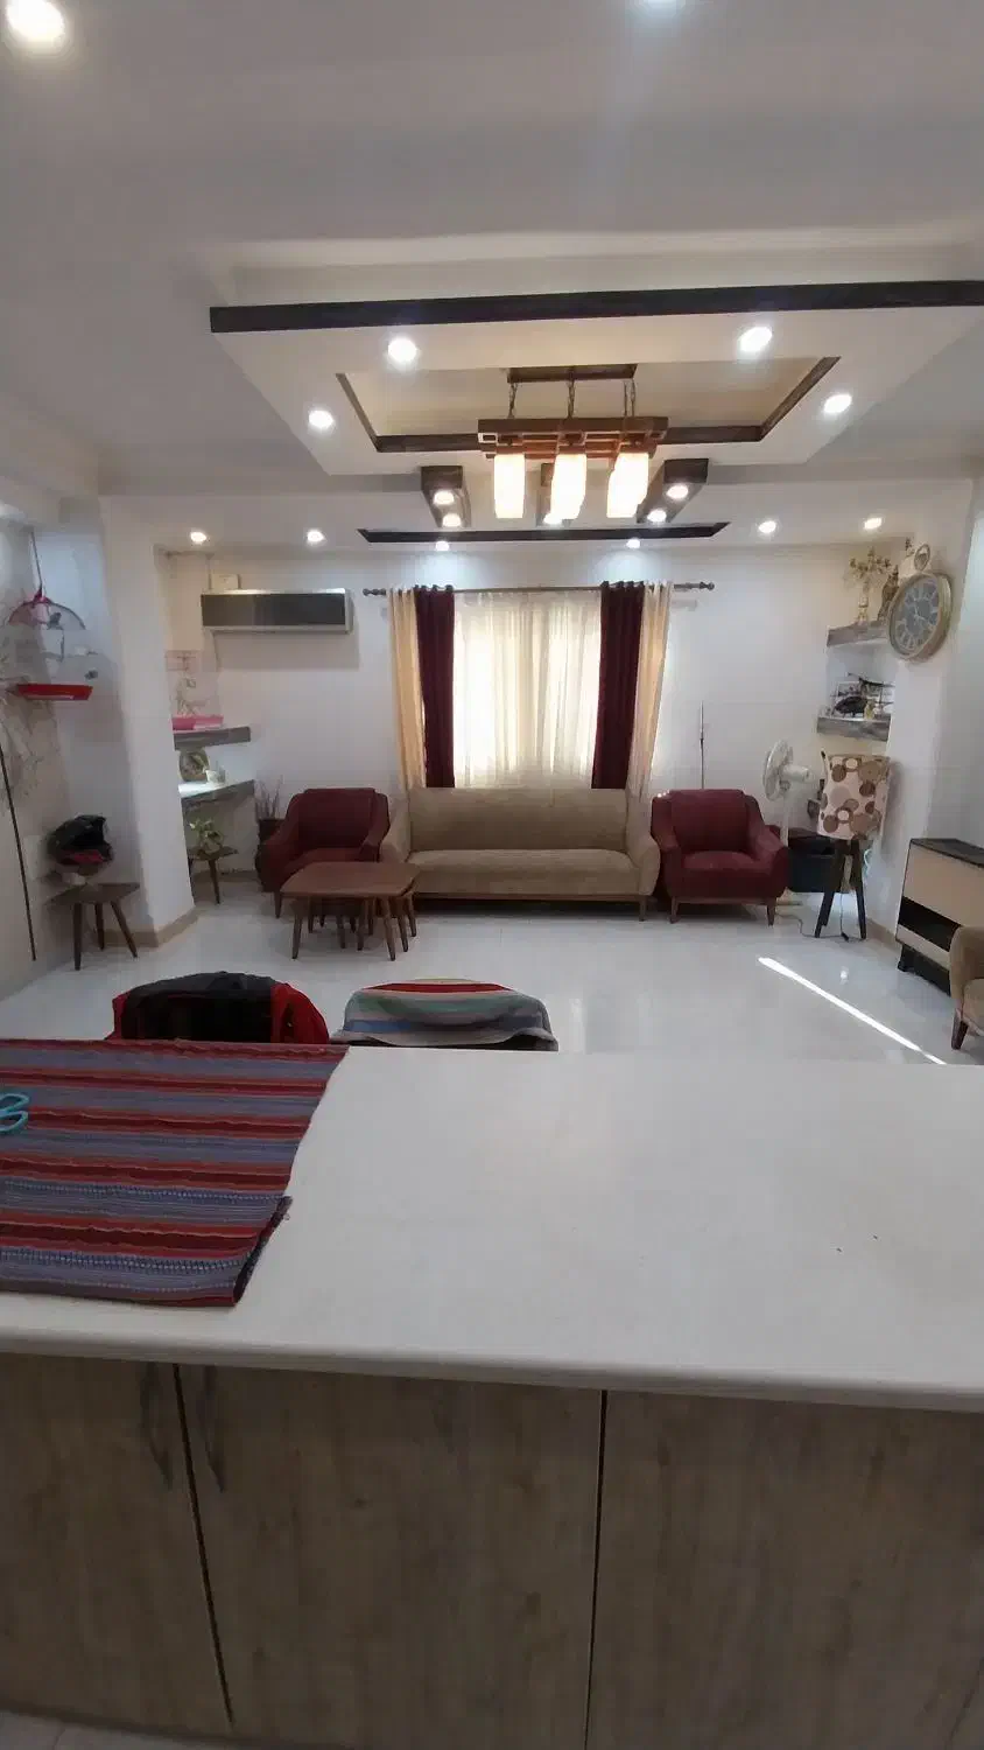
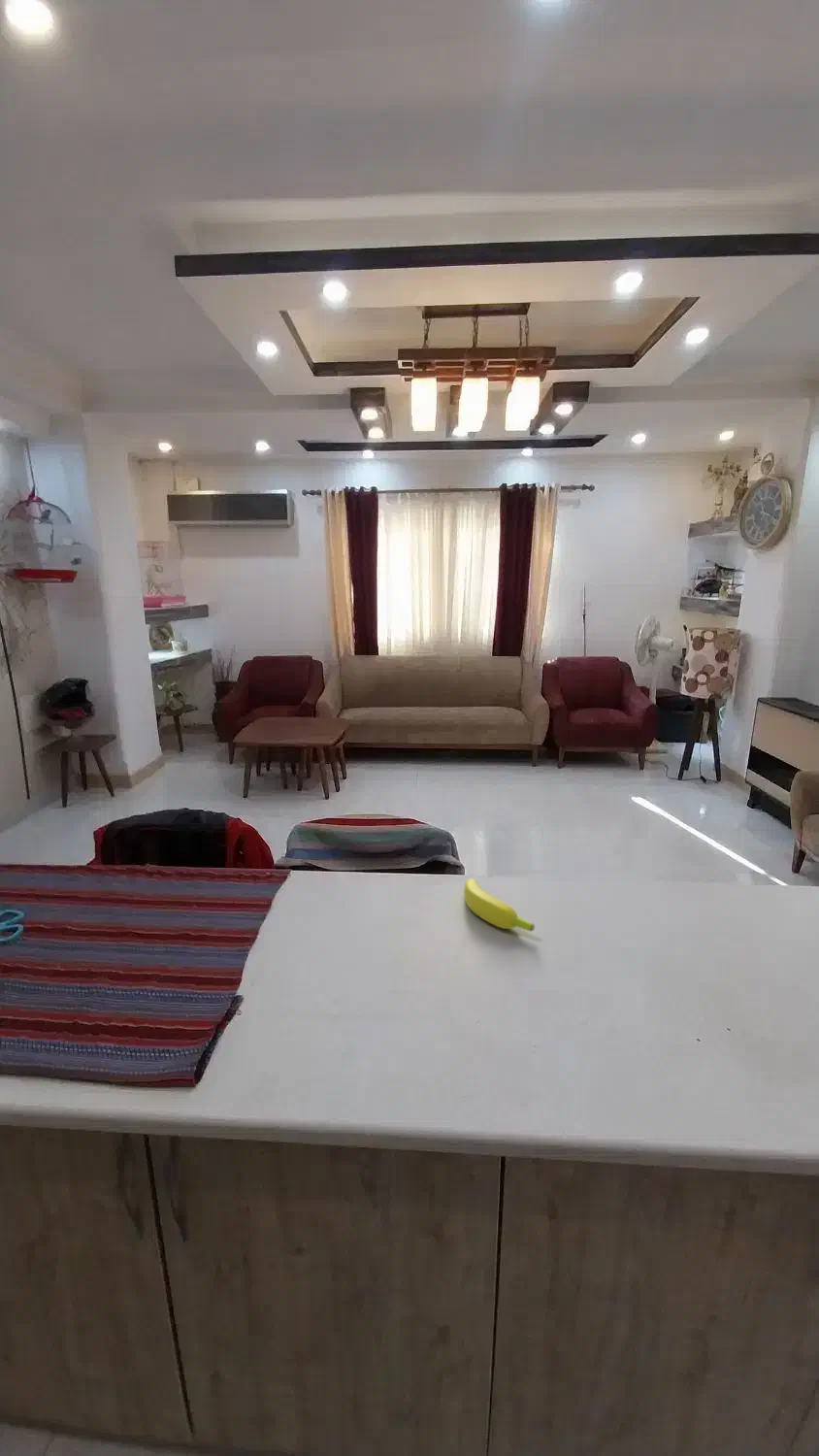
+ banana (494, 902)
